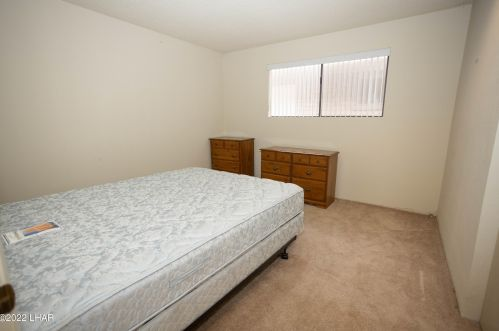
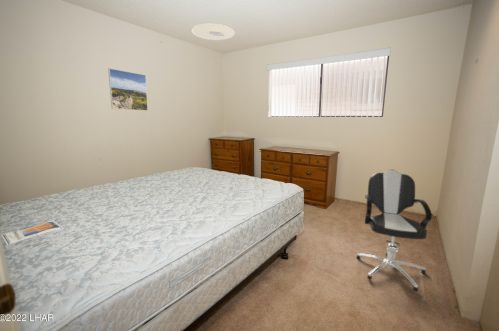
+ ceiling light (213, 30)
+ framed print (129, 91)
+ office chair (395, 223)
